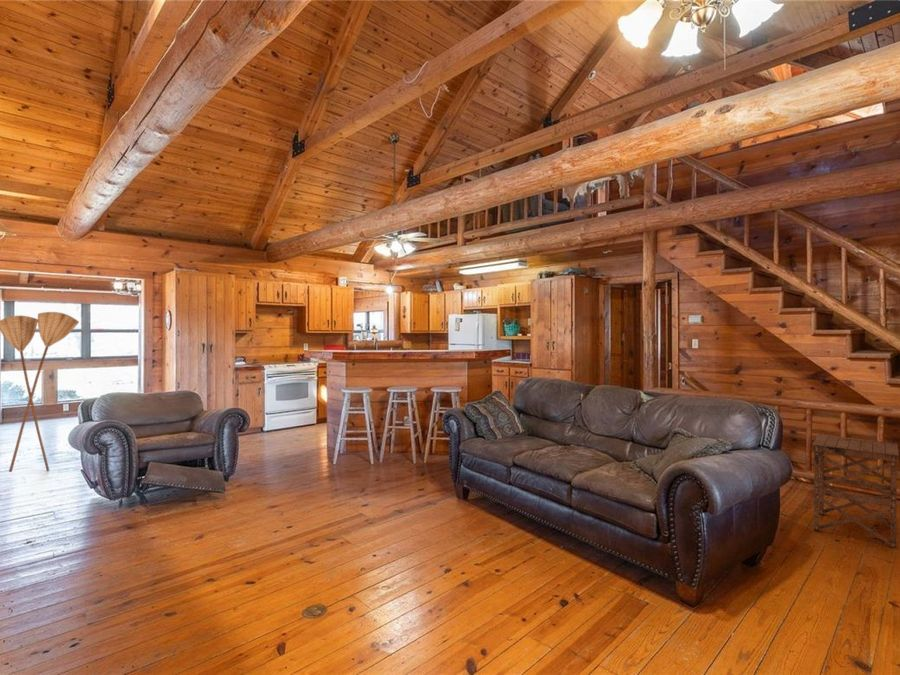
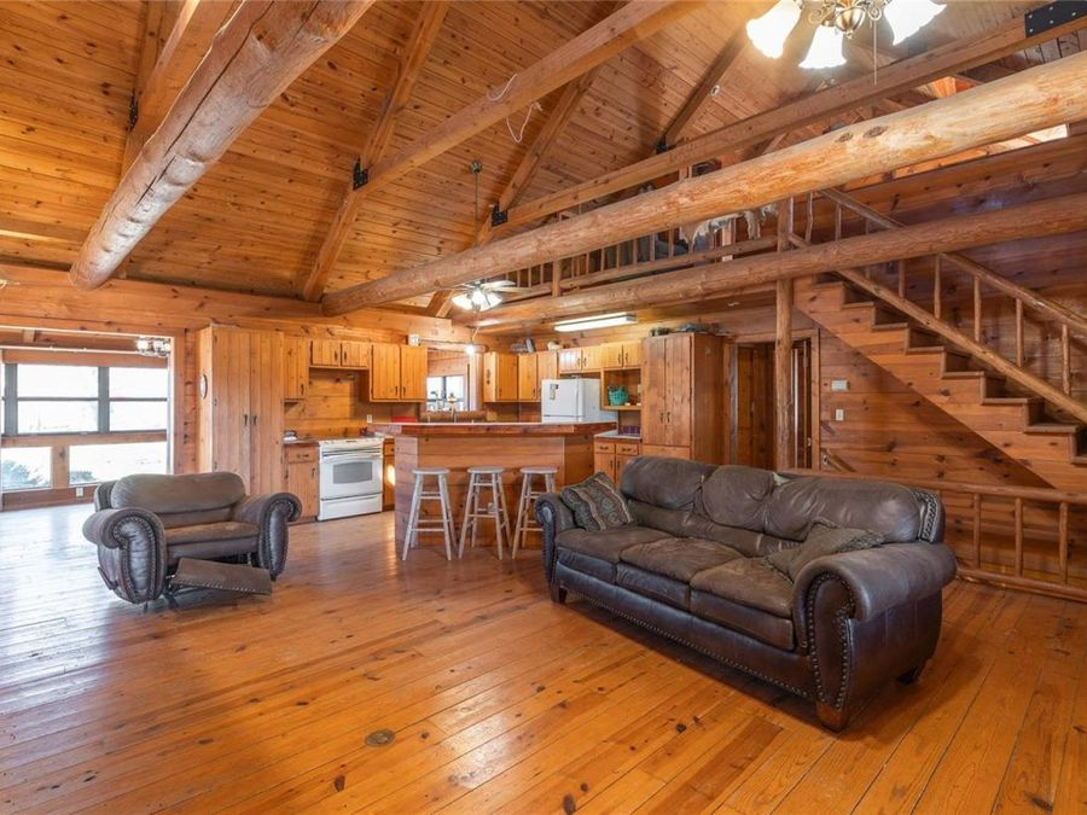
- floor lamp (34, 390)
- side table (855, 485)
